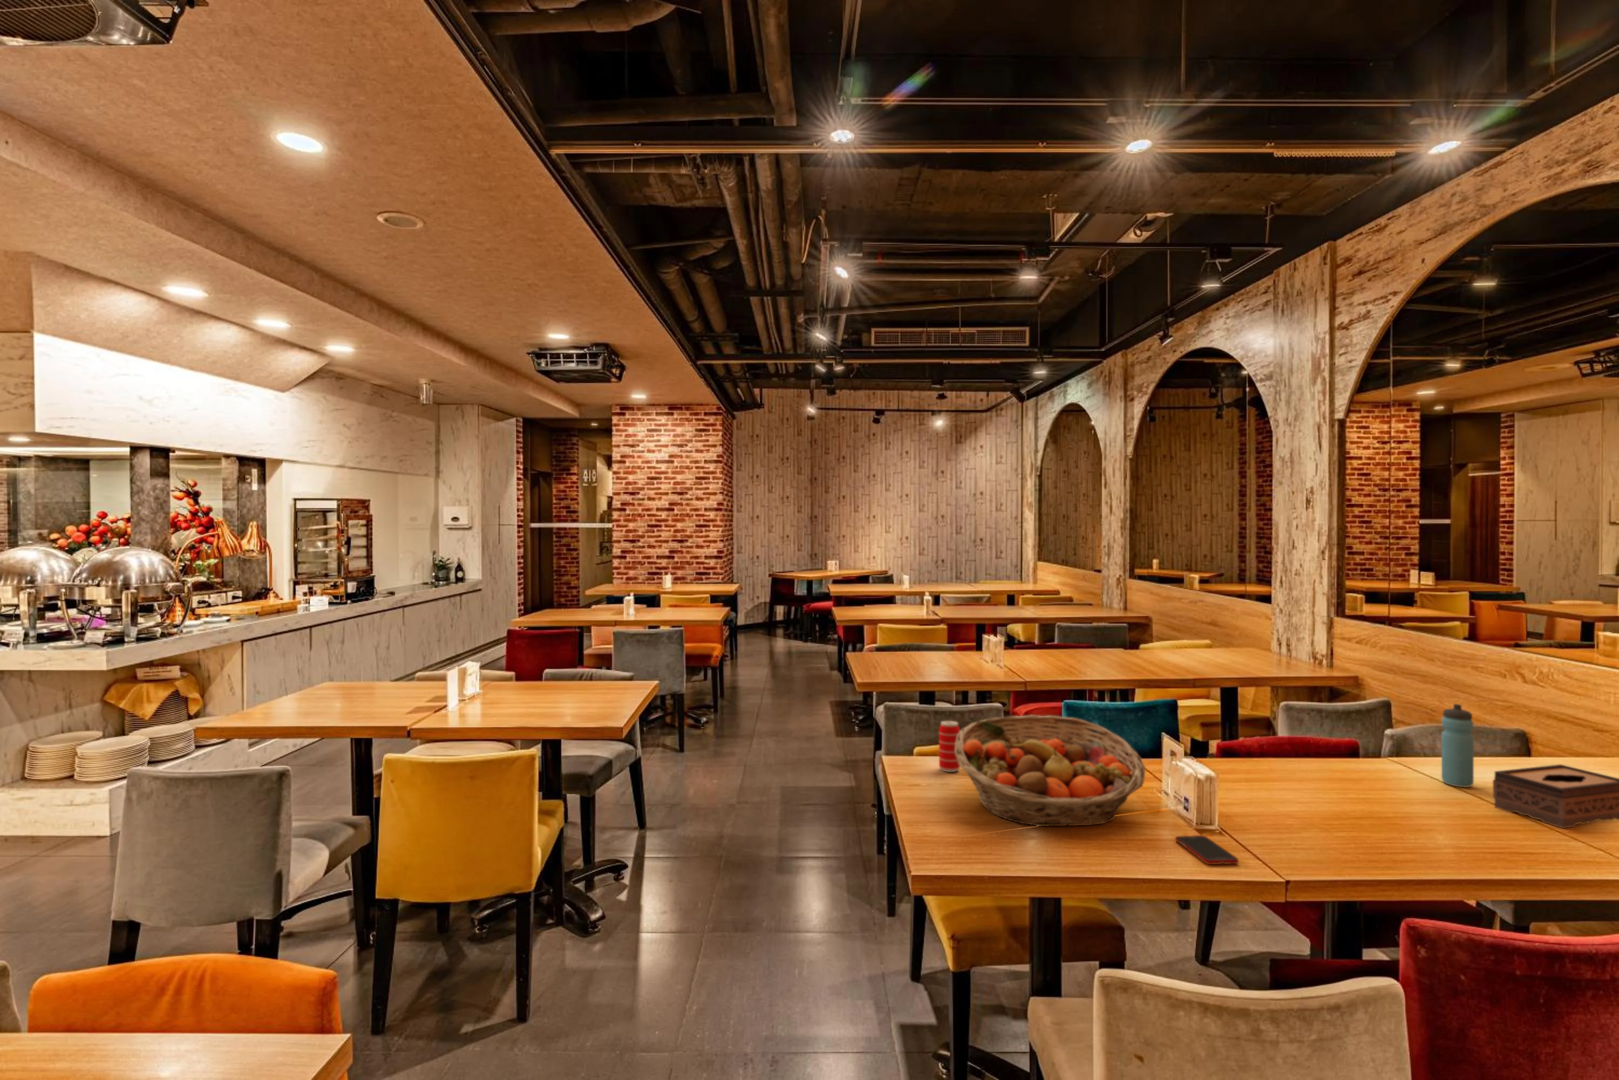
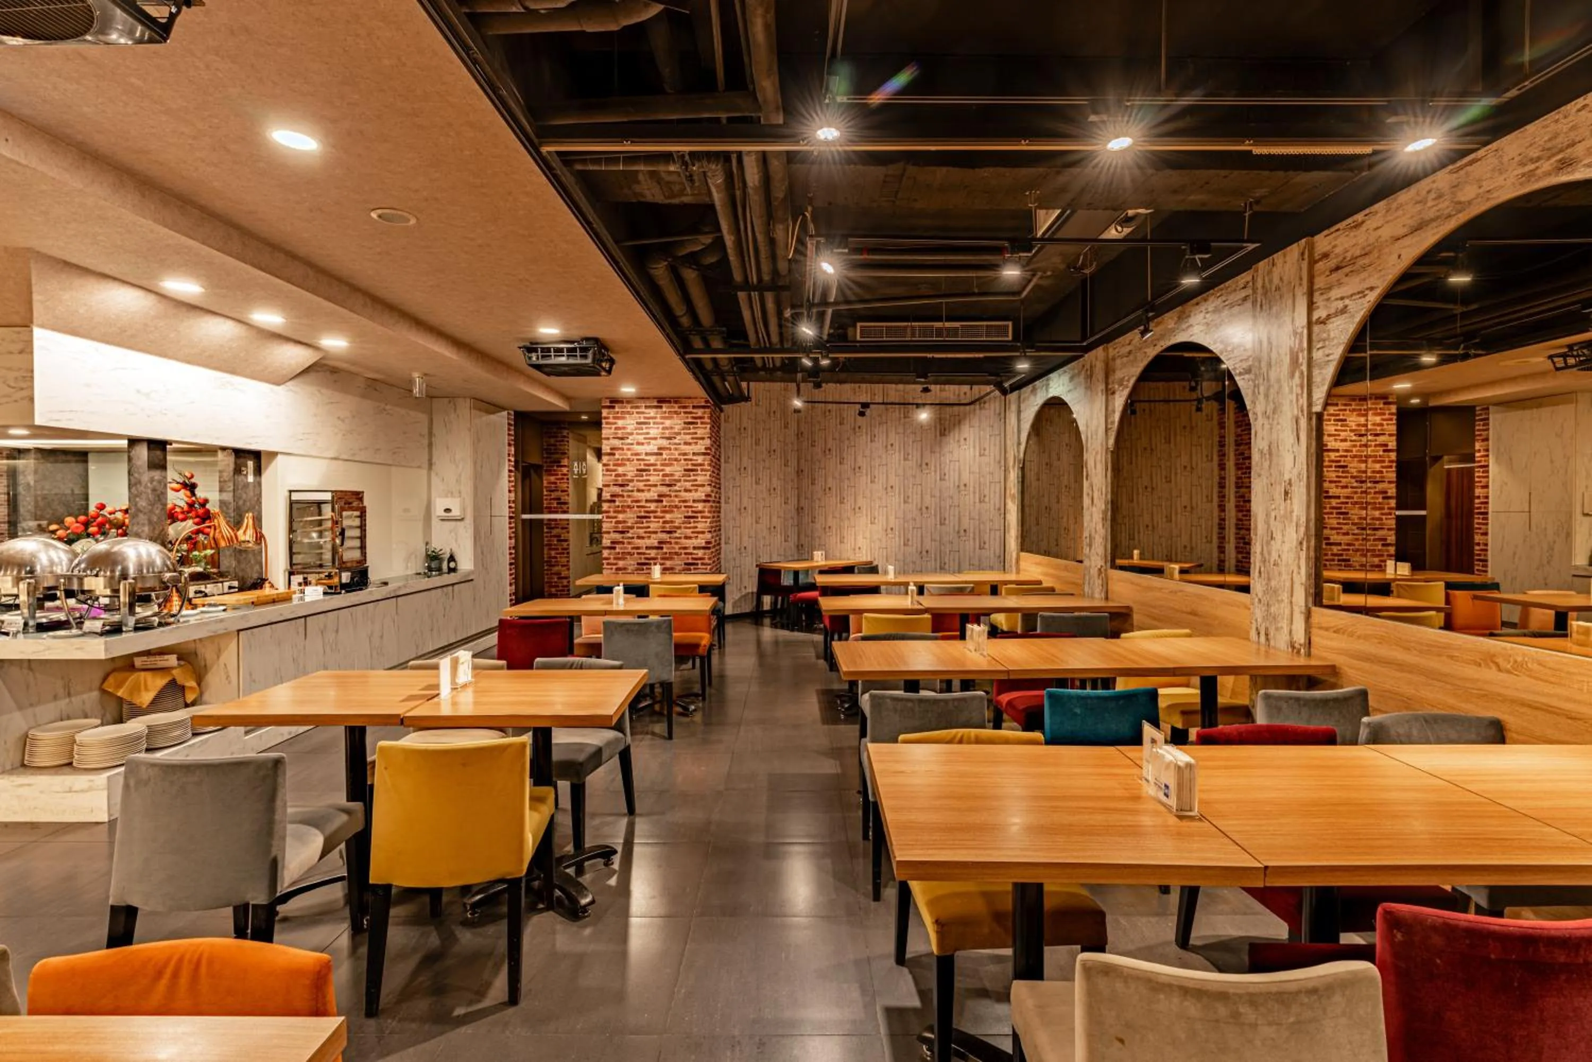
- beverage can (949, 746)
- fruit basket (1046, 768)
- cell phone (1206, 849)
- water bottle (1457, 744)
- tissue box (1561, 794)
